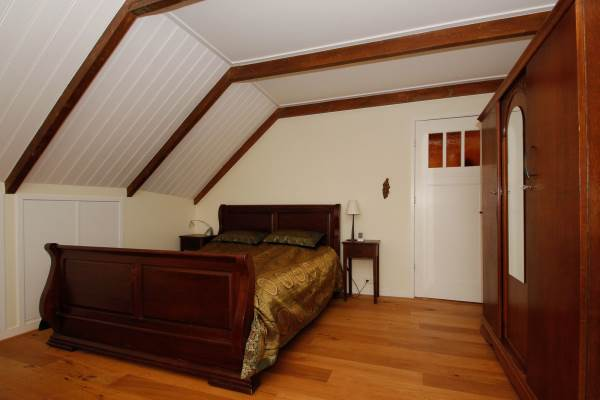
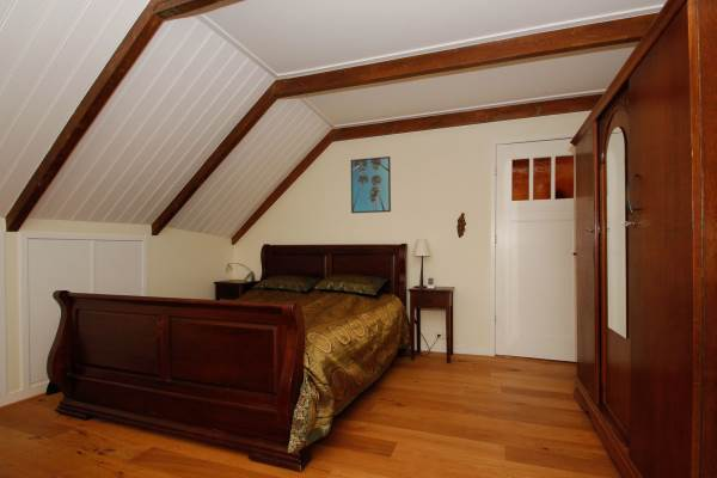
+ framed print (370, 185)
